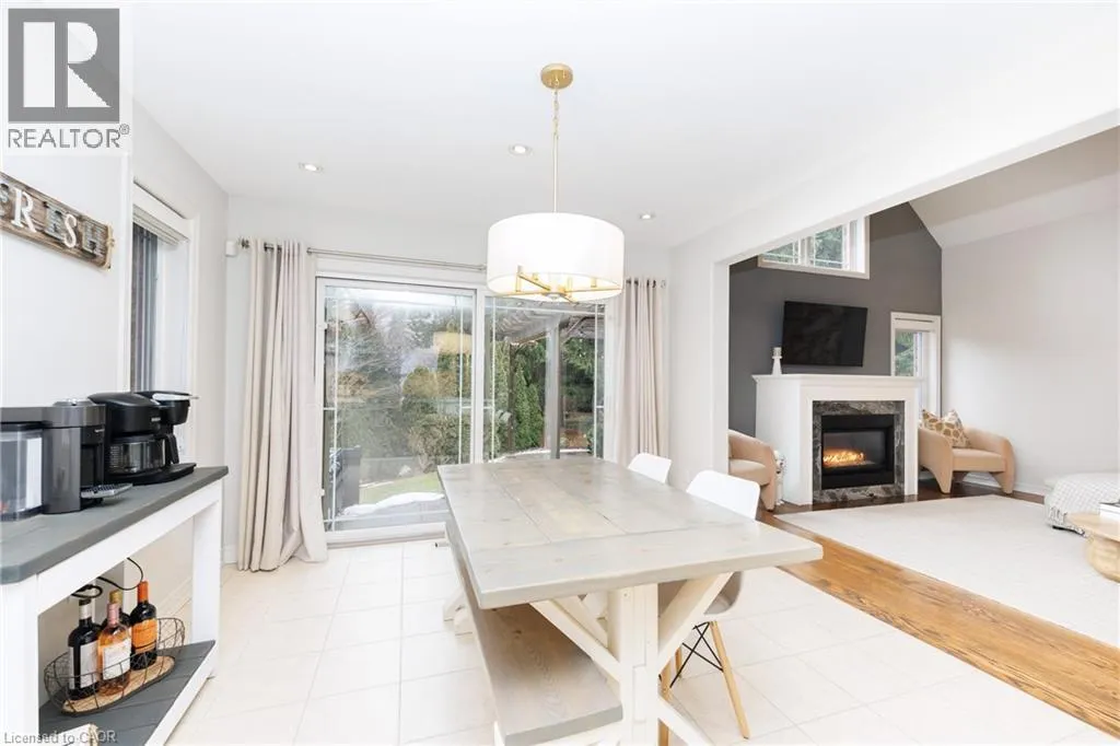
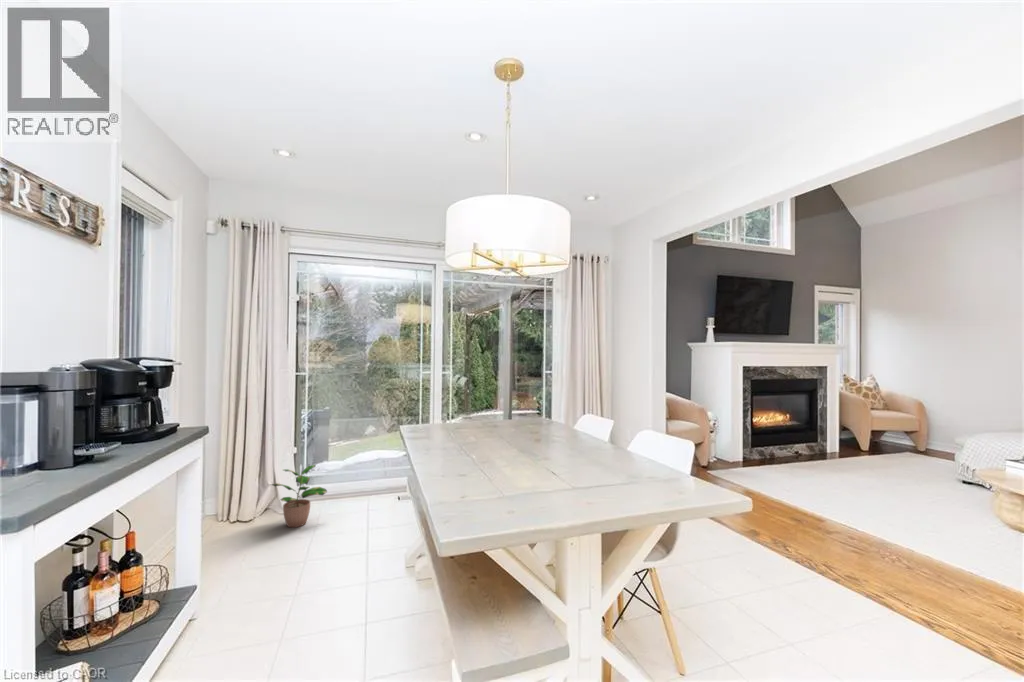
+ potted plant (298, 494)
